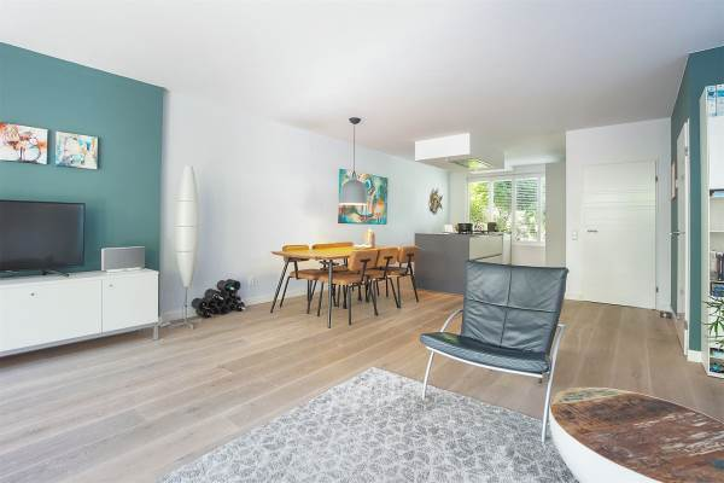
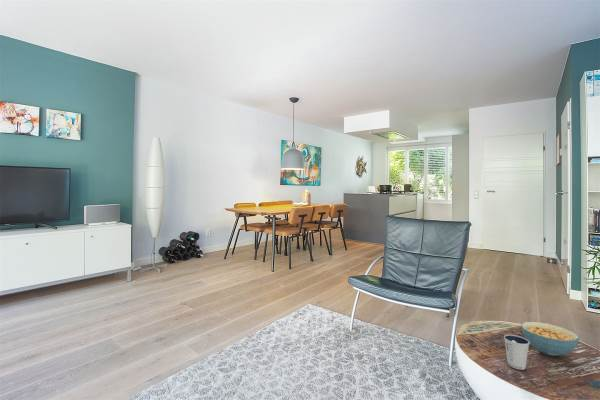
+ dixie cup (516, 352)
+ cereal bowl (548, 341)
